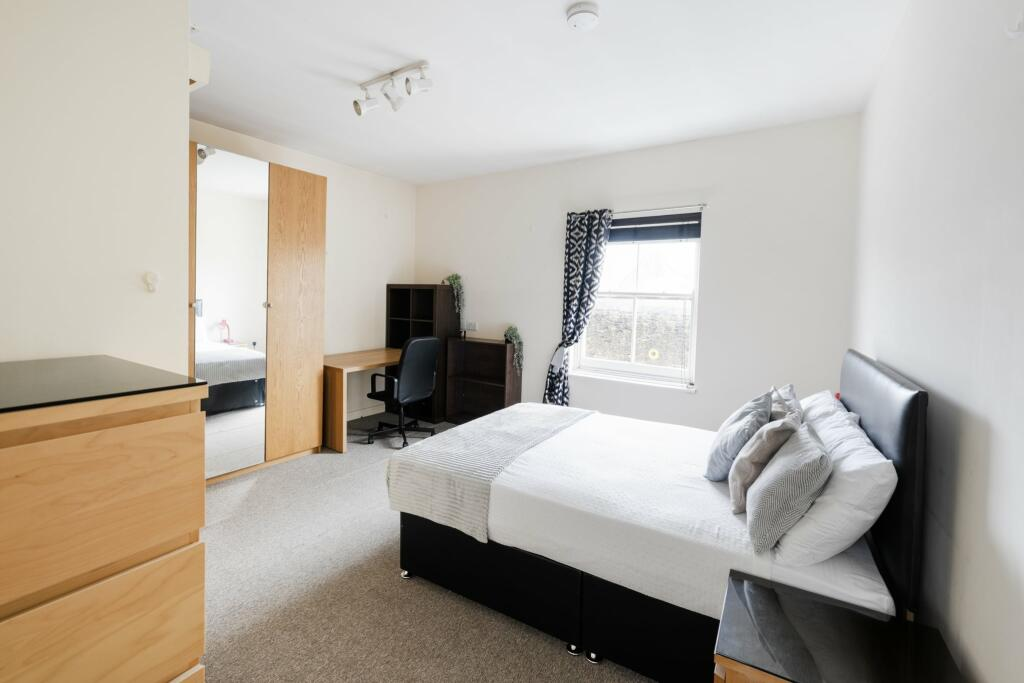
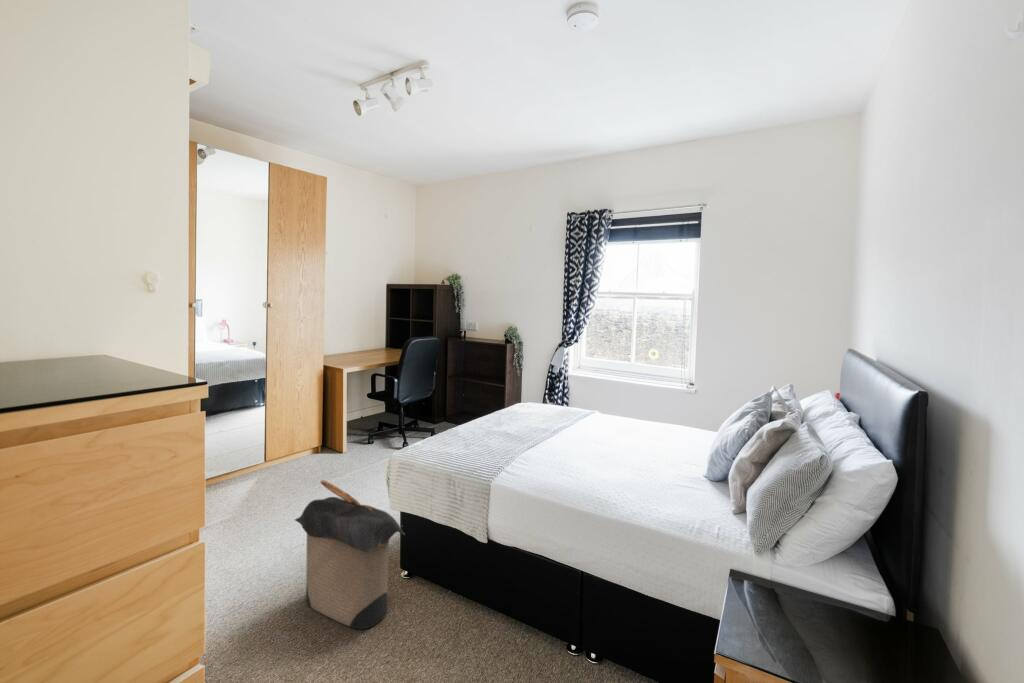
+ laundry hamper (350, 543)
